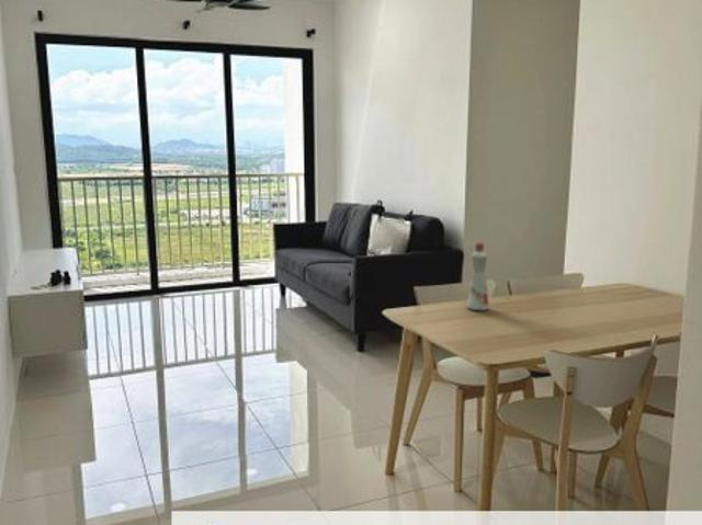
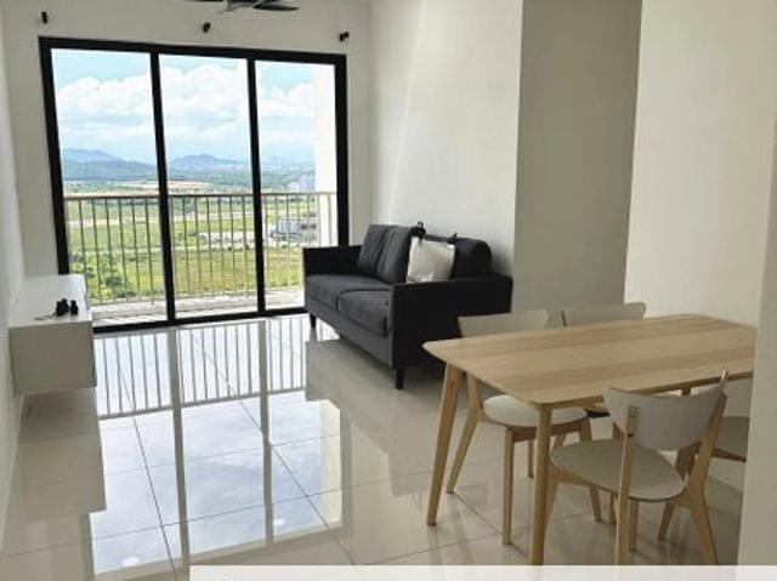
- bottle (478, 275)
